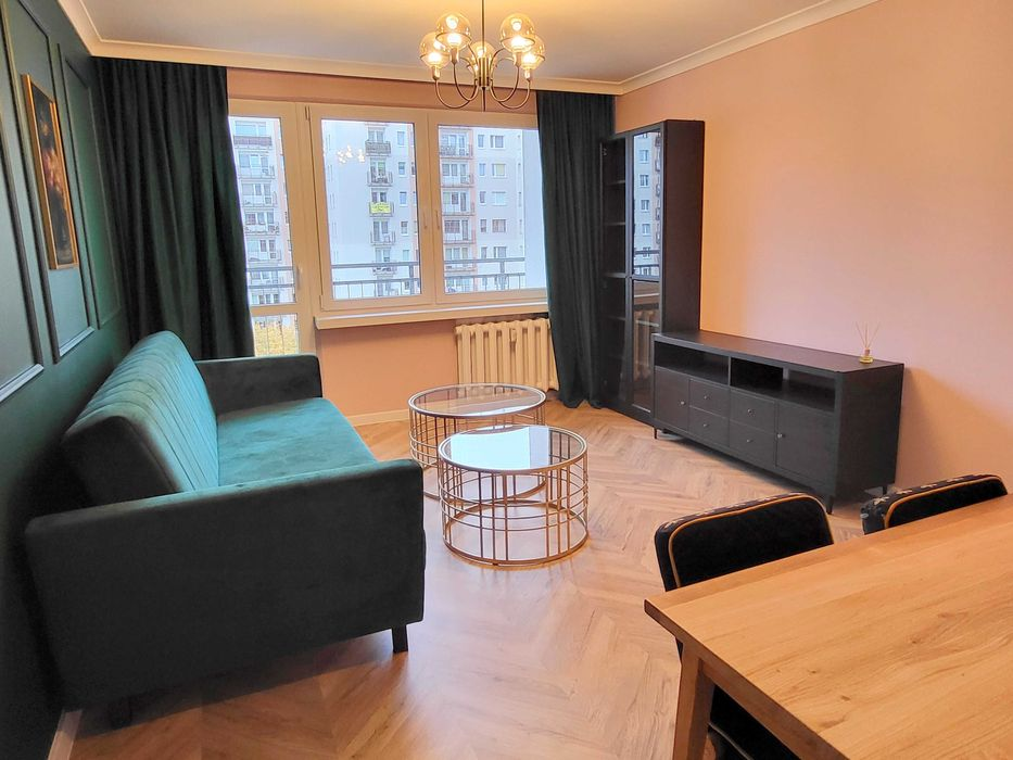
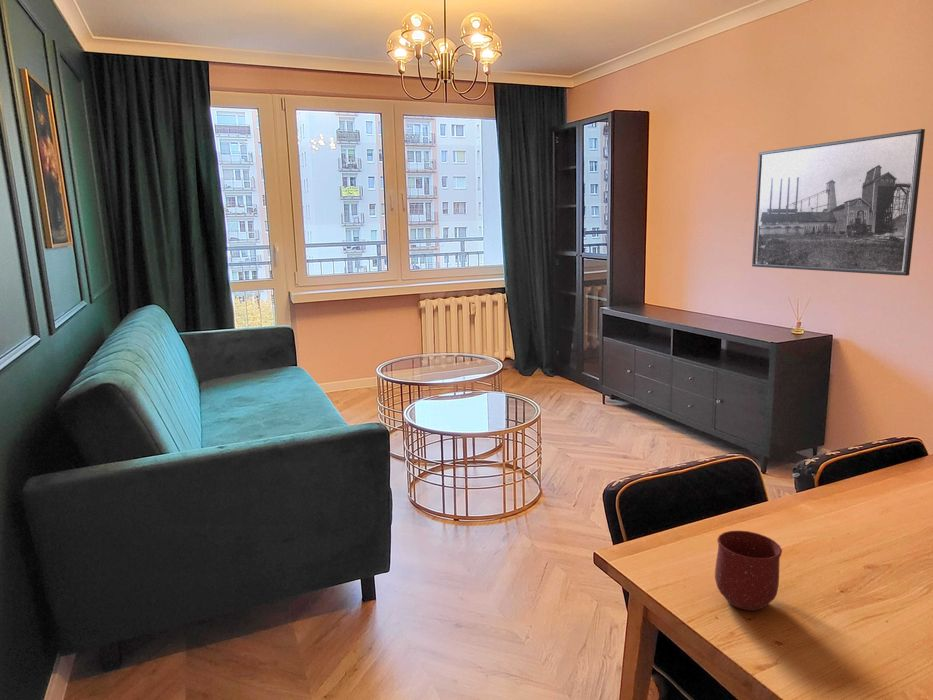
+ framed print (826, 207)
+ mug (752, 567)
